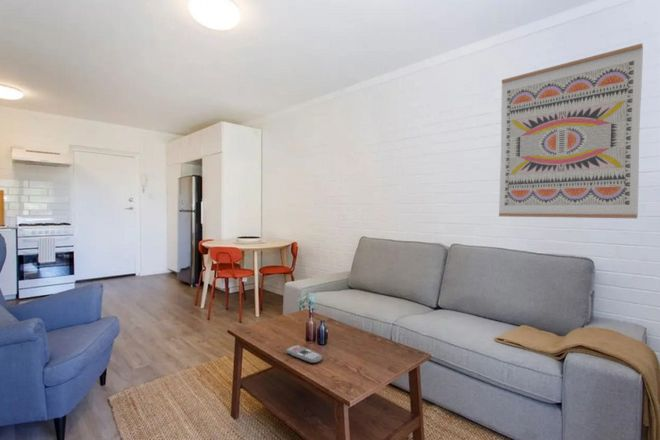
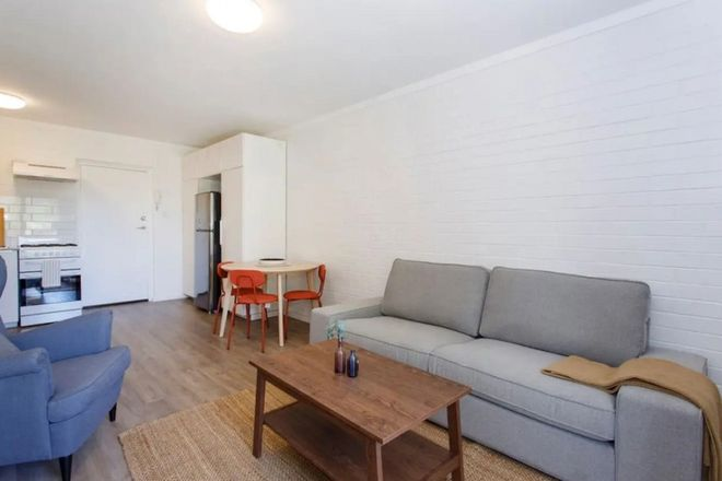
- wall art (561, 141)
- remote control (304, 354)
